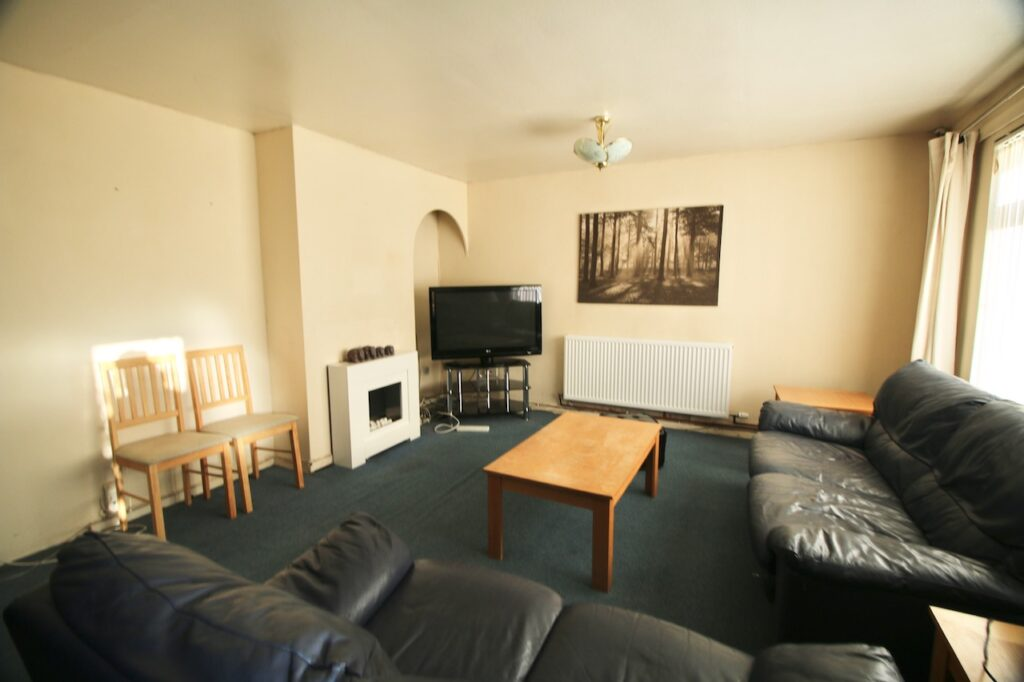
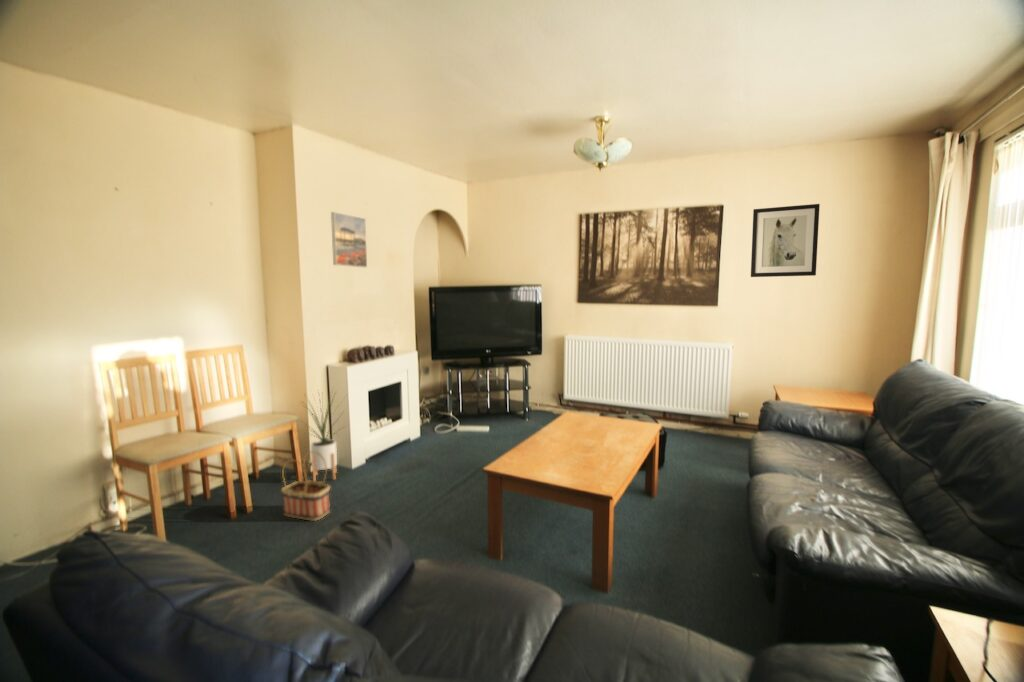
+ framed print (349, 240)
+ basket (306, 484)
+ house plant (322, 431)
+ wall art (783, 241)
